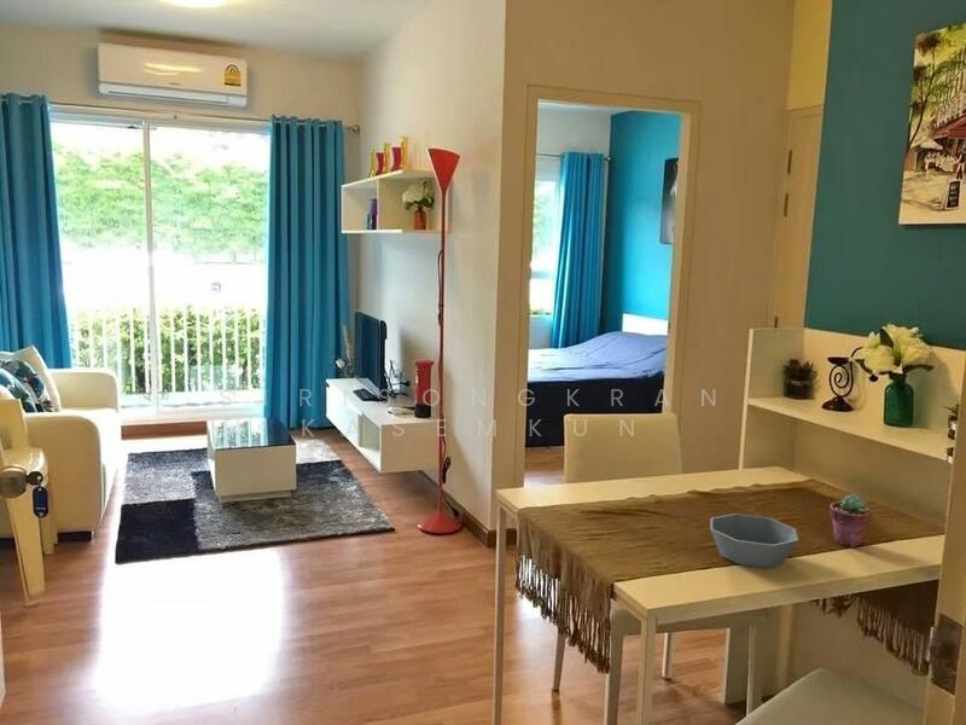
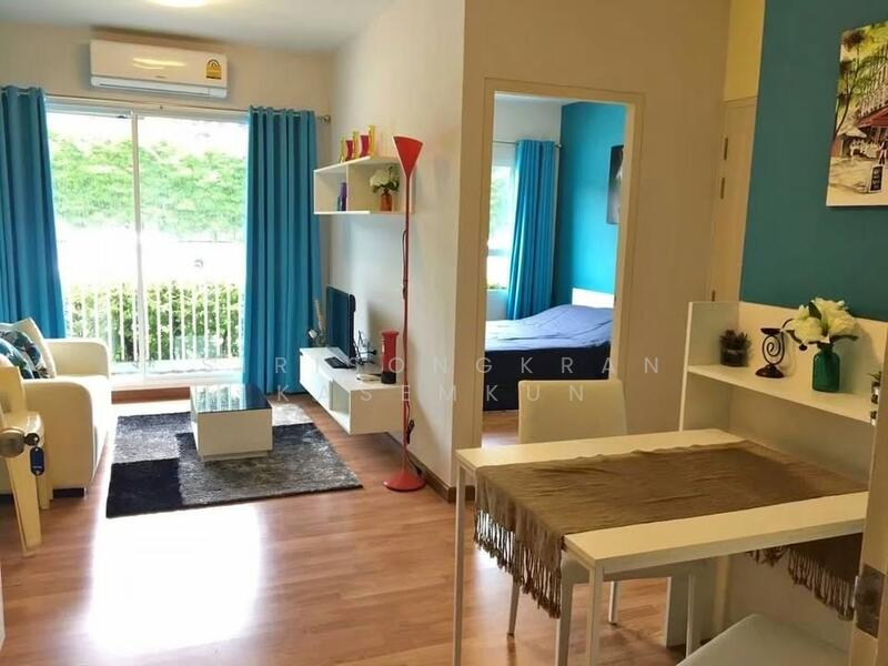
- potted succulent (849, 517)
- bowl (751, 541)
